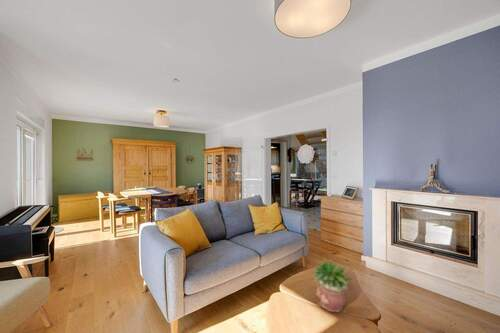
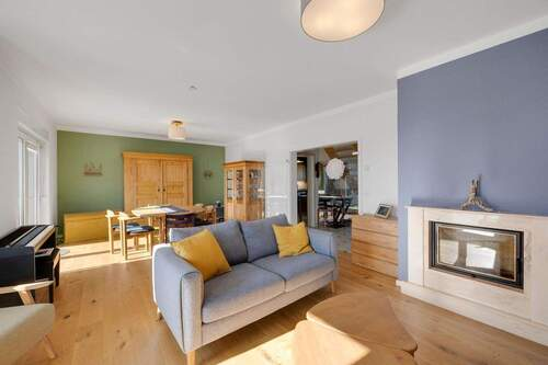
- potted plant (333, 283)
